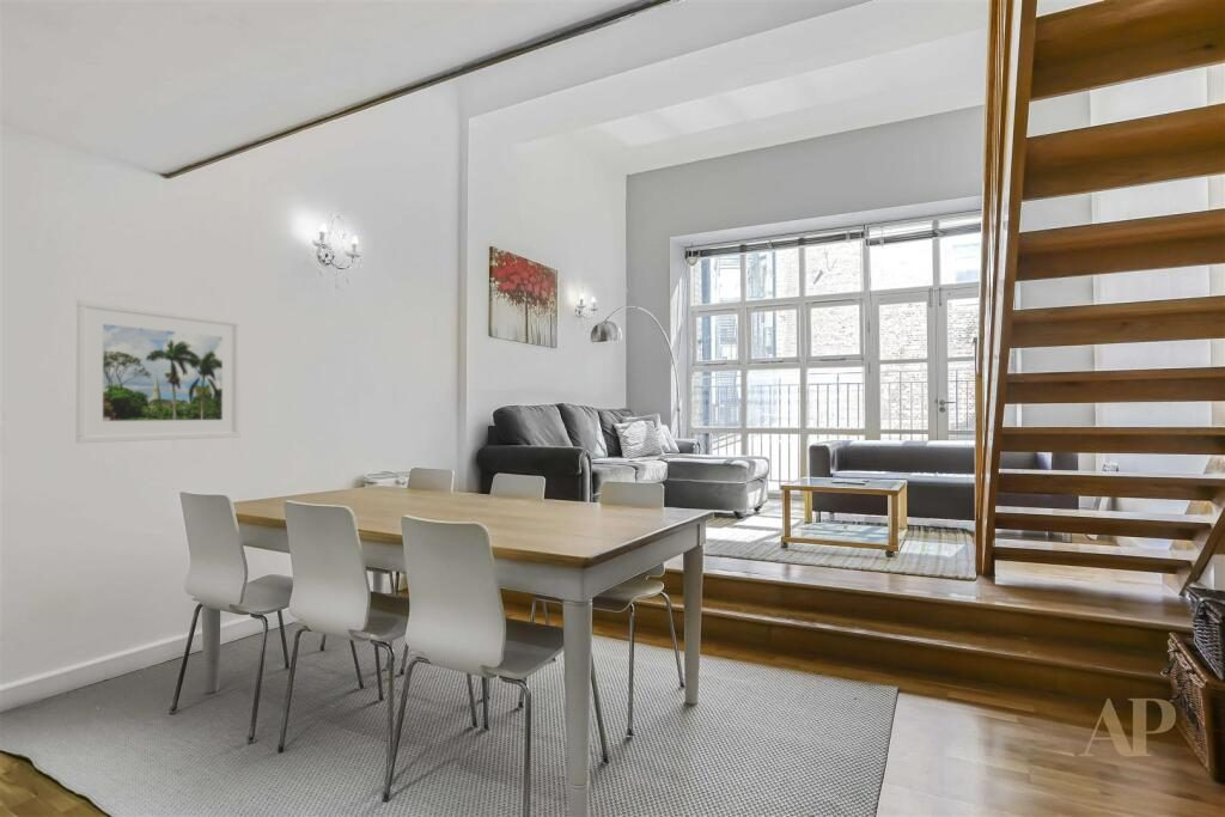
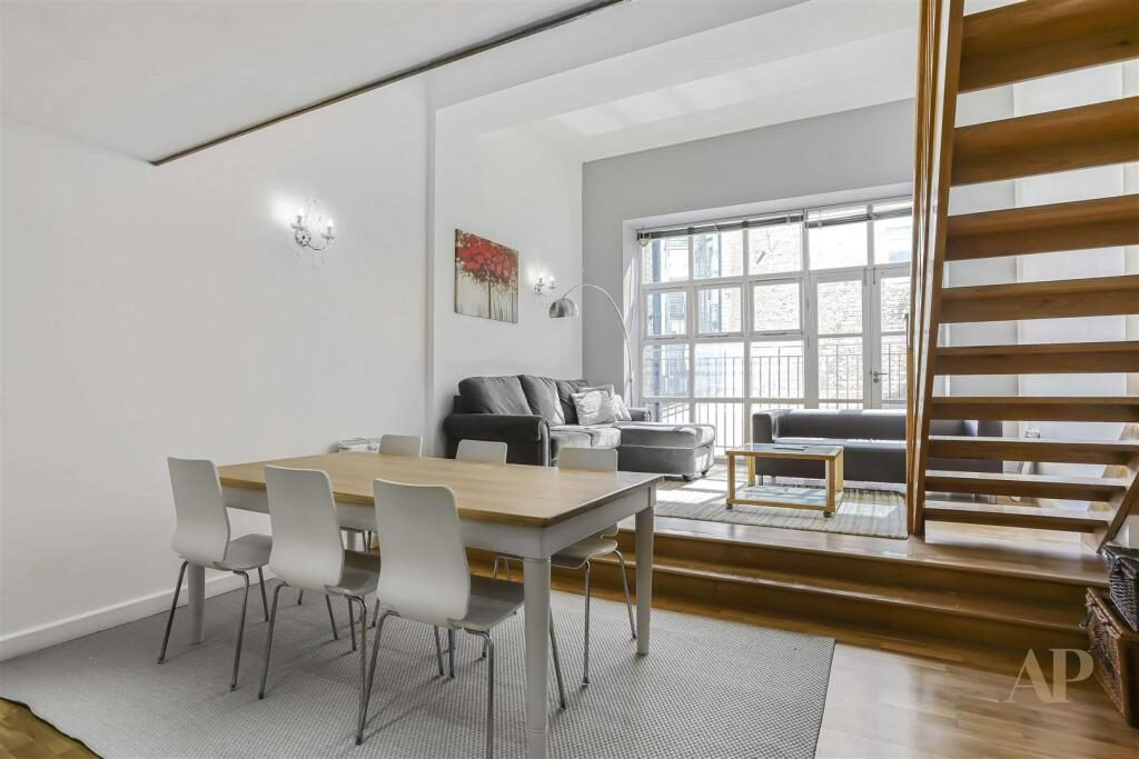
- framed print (166, 376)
